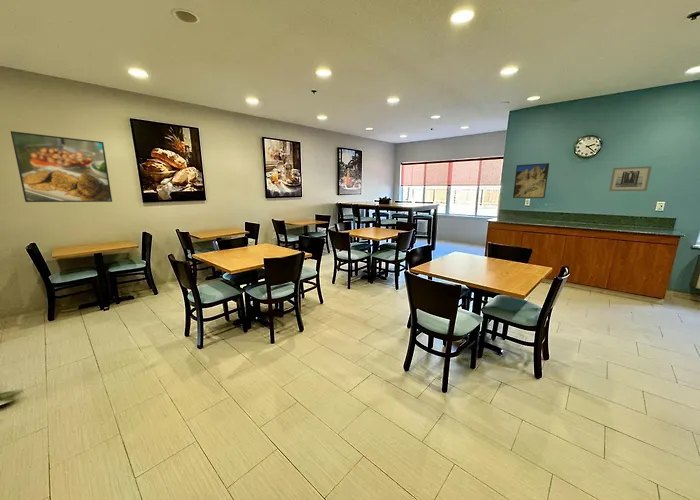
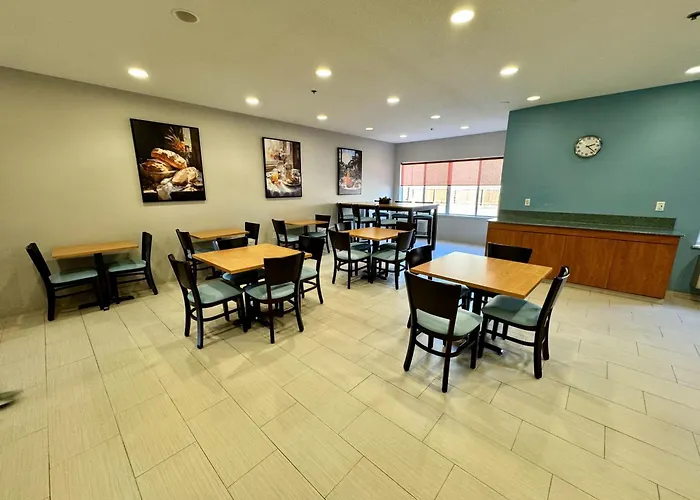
- wall art (629, 179)
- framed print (66, 170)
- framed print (530, 181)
